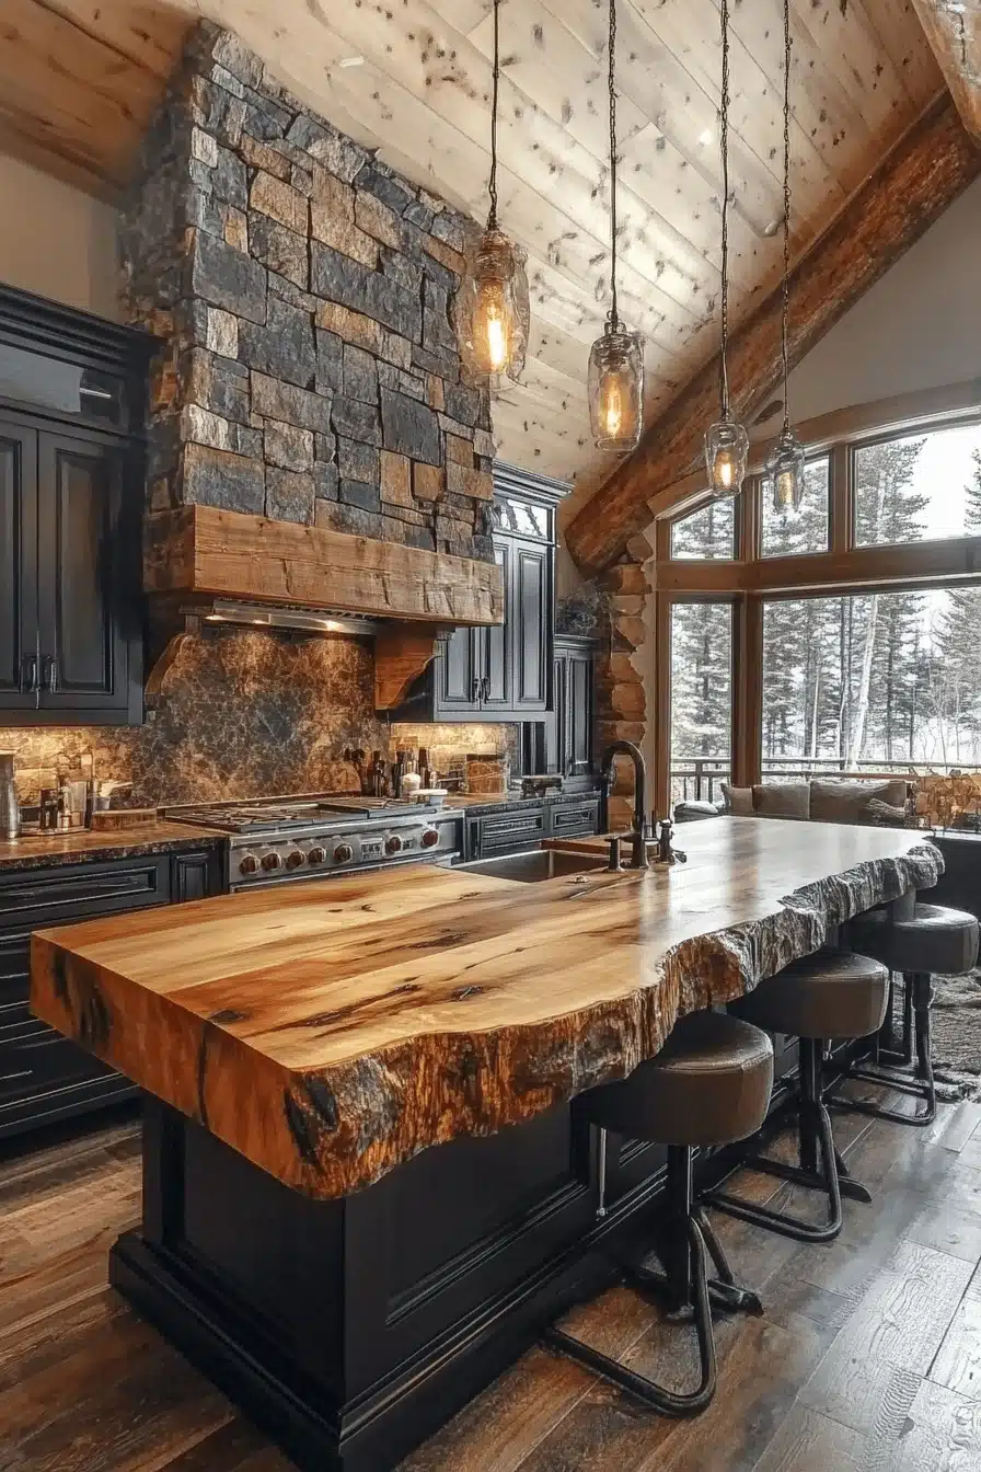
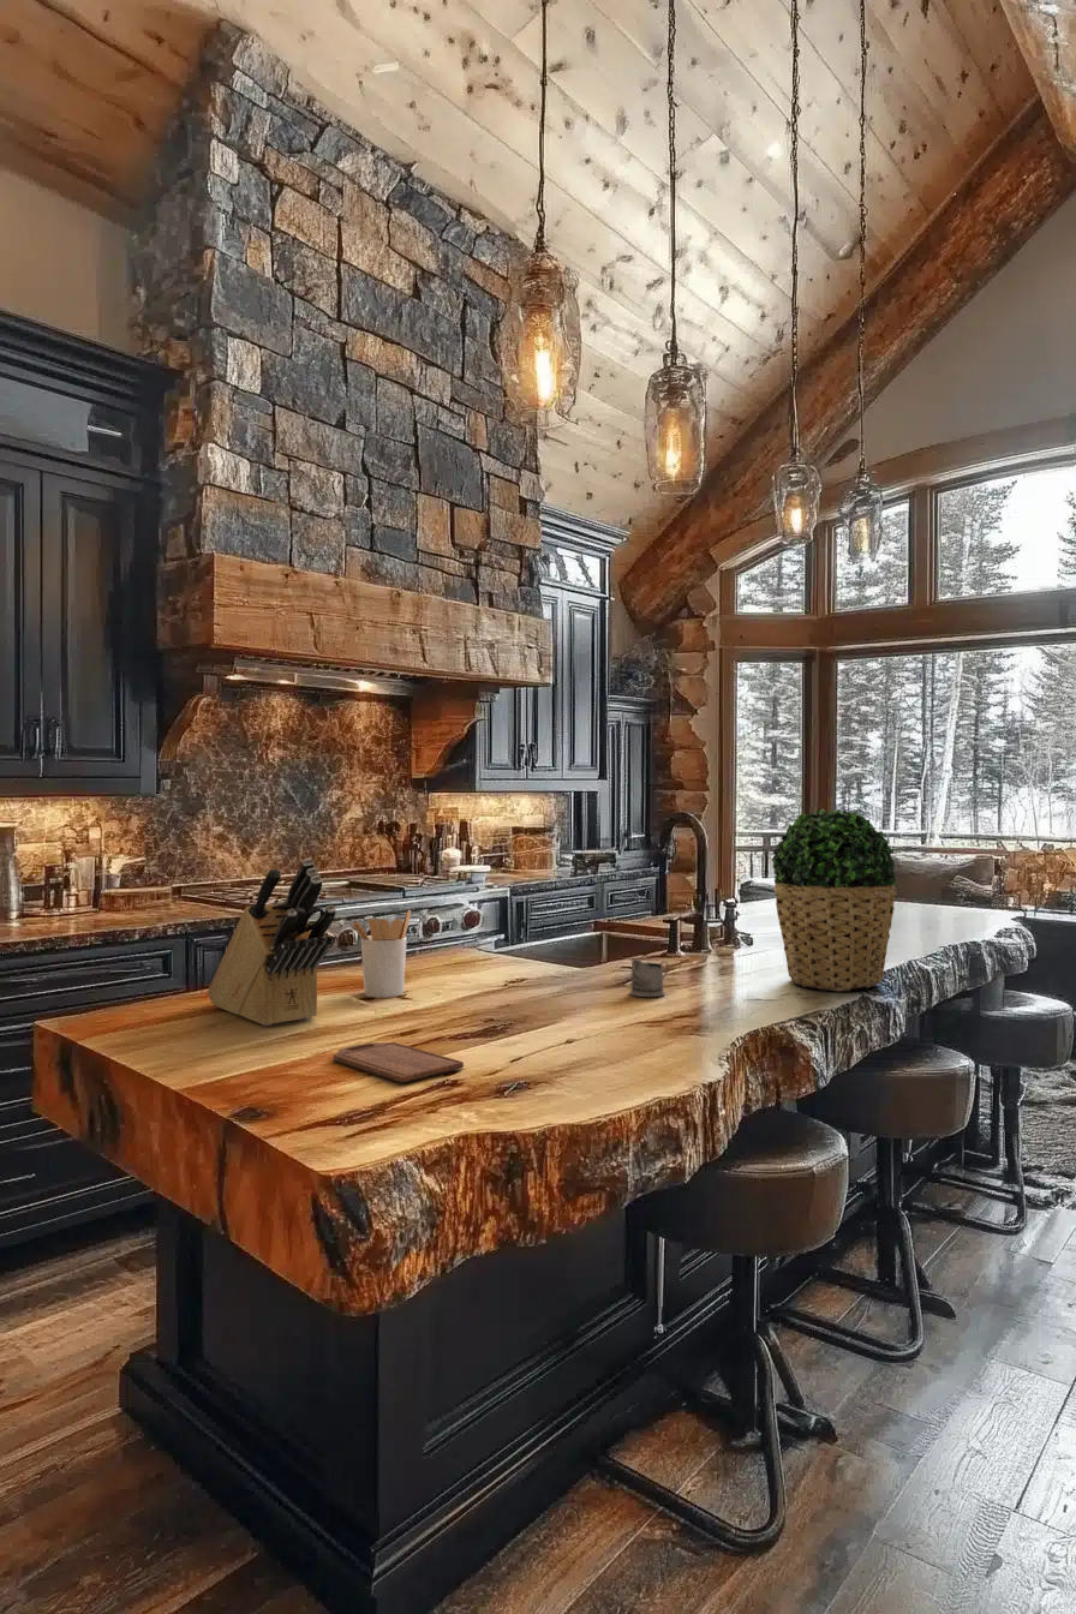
+ potted plant (832, 896)
+ tea glass holder (651, 974)
+ utensil holder (384, 954)
+ cutting board (391, 1059)
+ knife block (270, 935)
